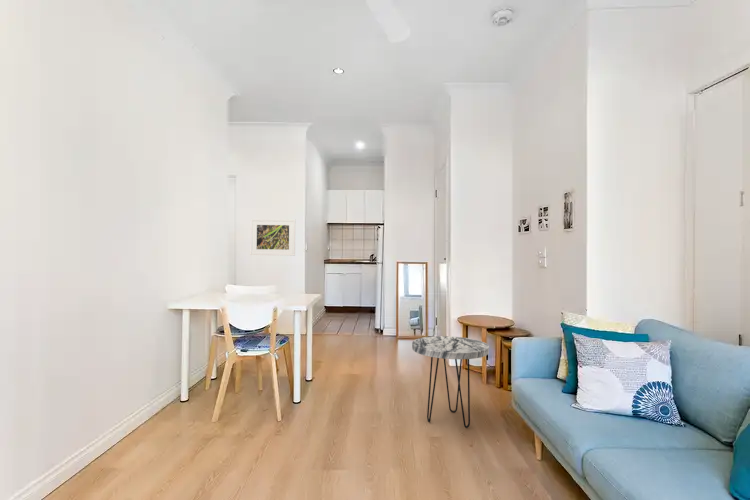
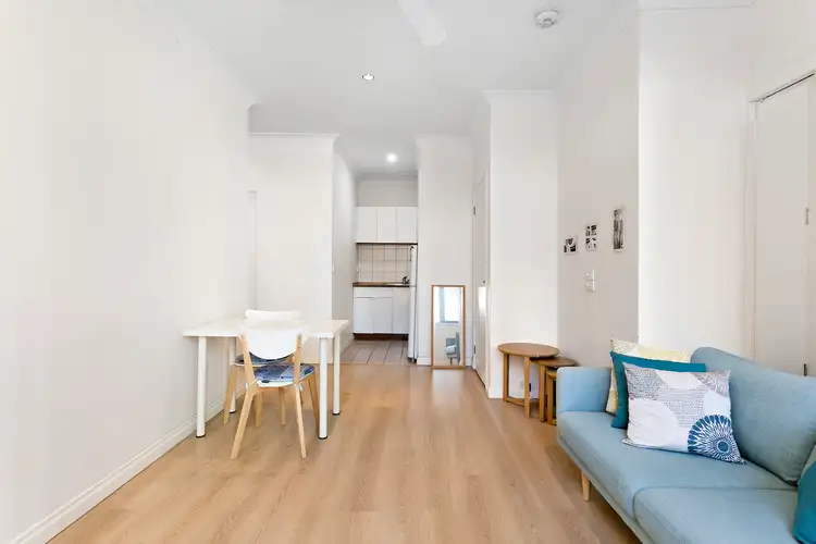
- side table (447, 381)
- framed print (272, 237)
